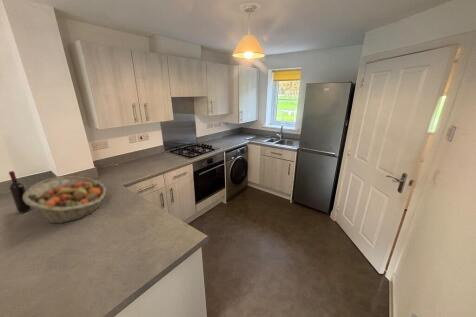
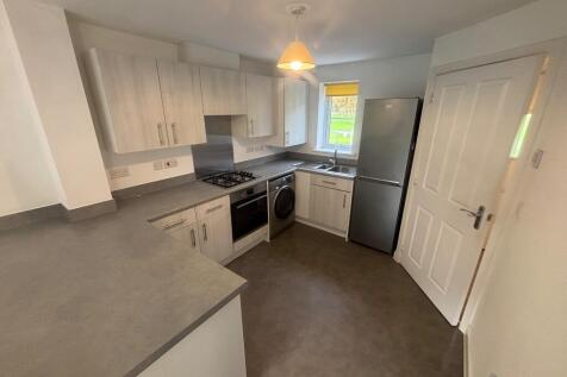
- fruit basket (70, 196)
- wine bottle (18, 191)
